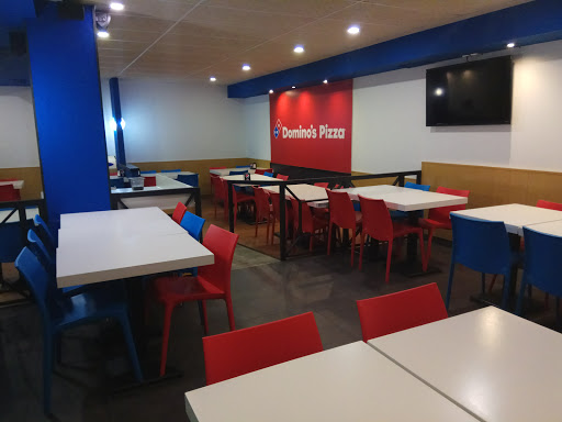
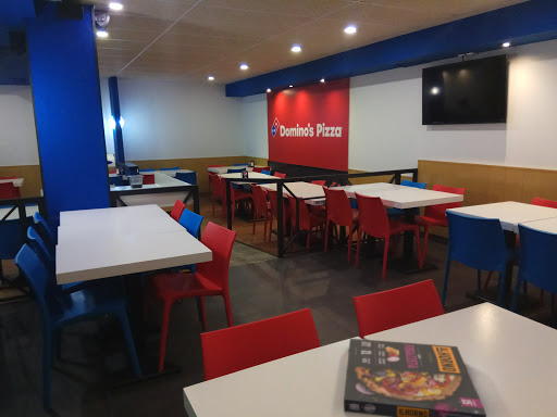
+ pizza box (406, 375)
